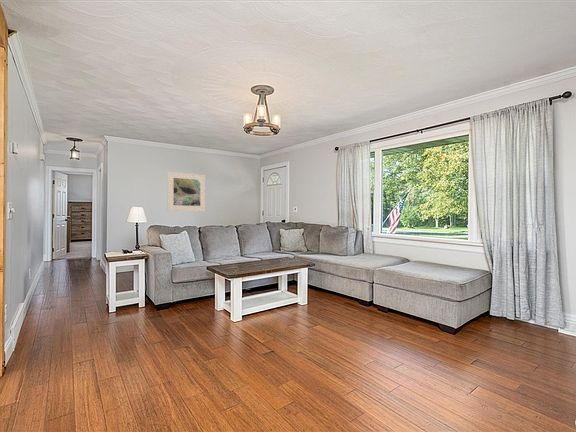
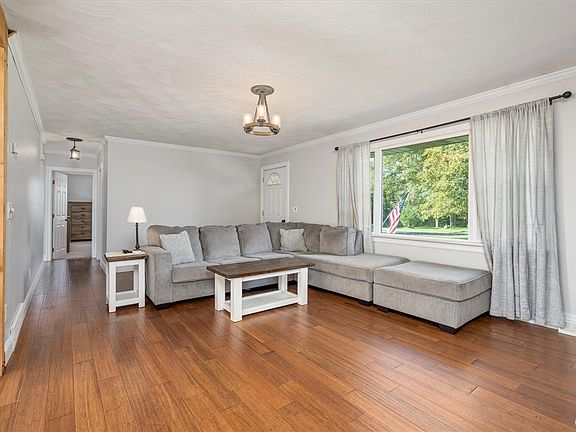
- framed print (187, 192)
